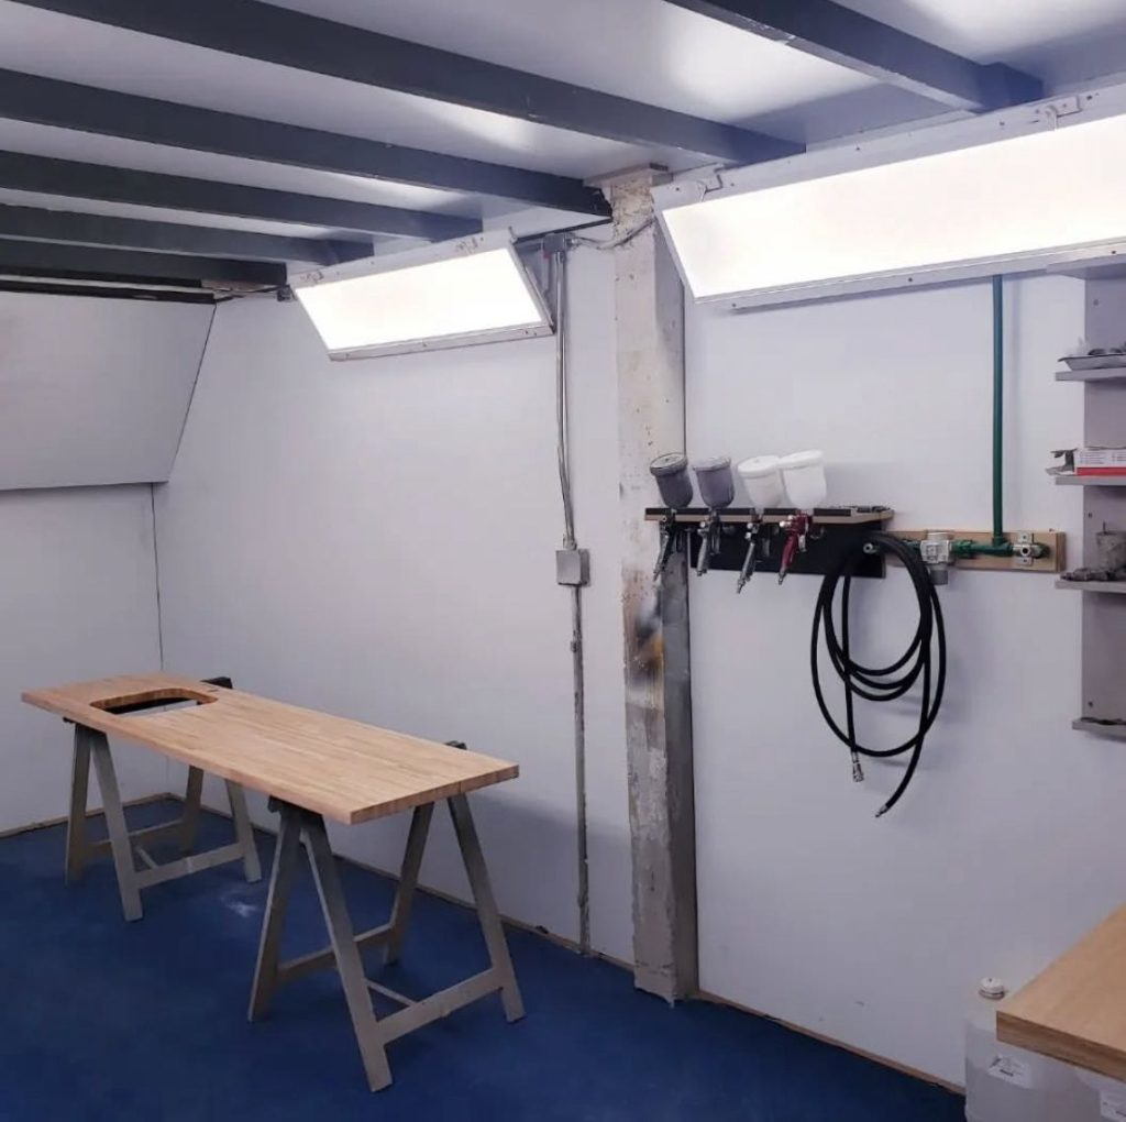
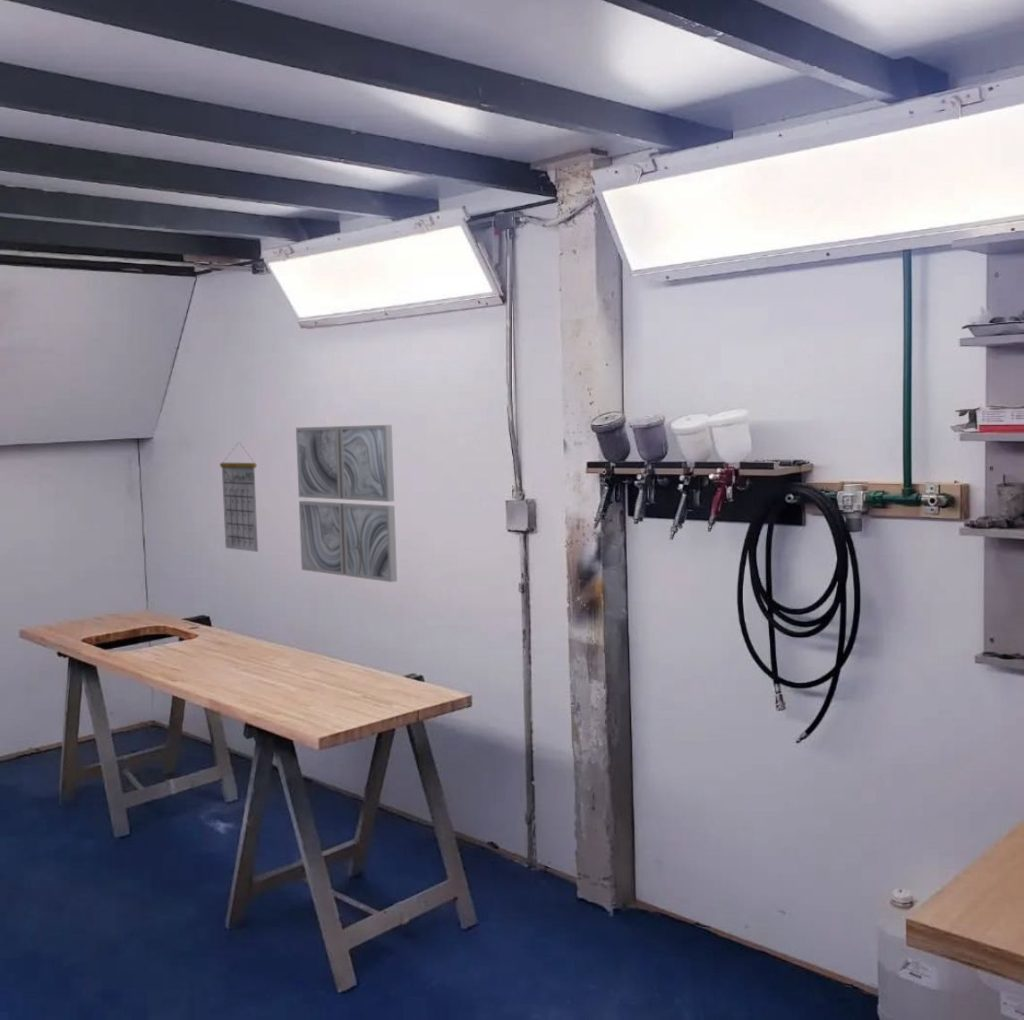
+ calendar (239, 496)
+ wall art (344, 499)
